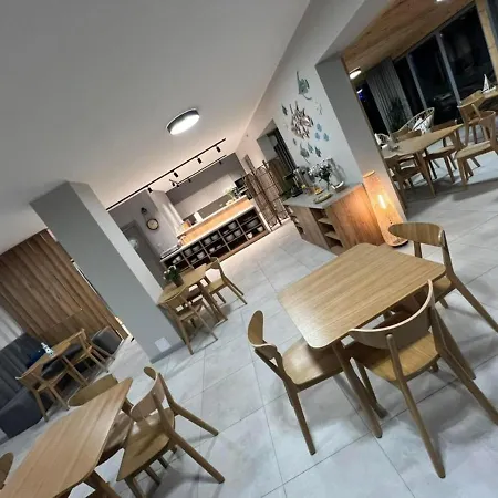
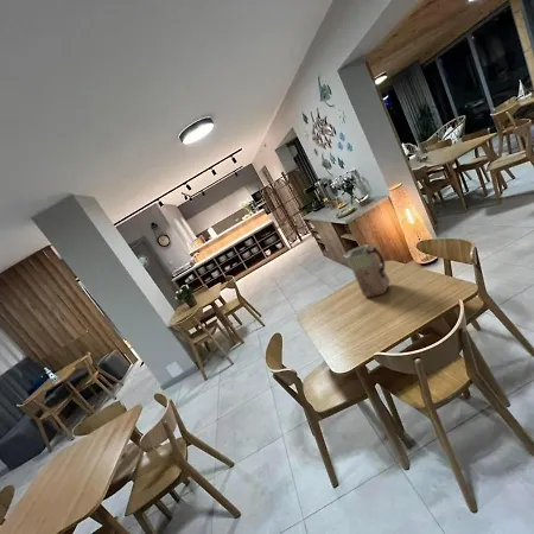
+ vase (369, 269)
